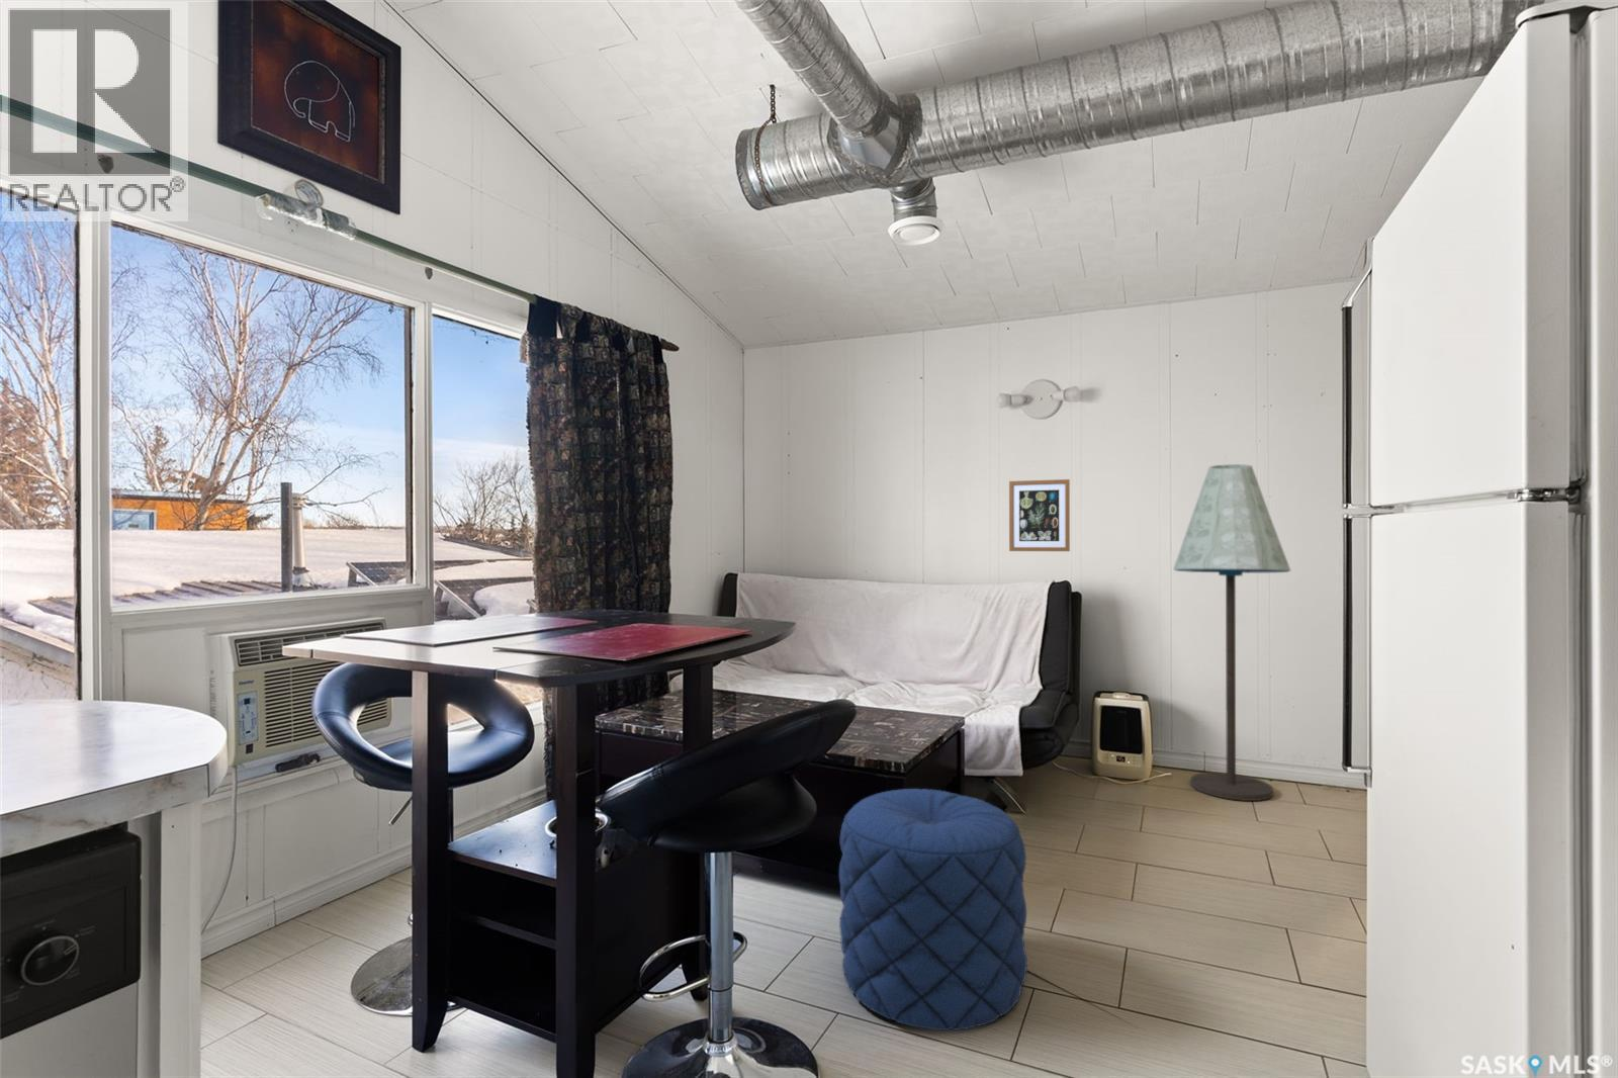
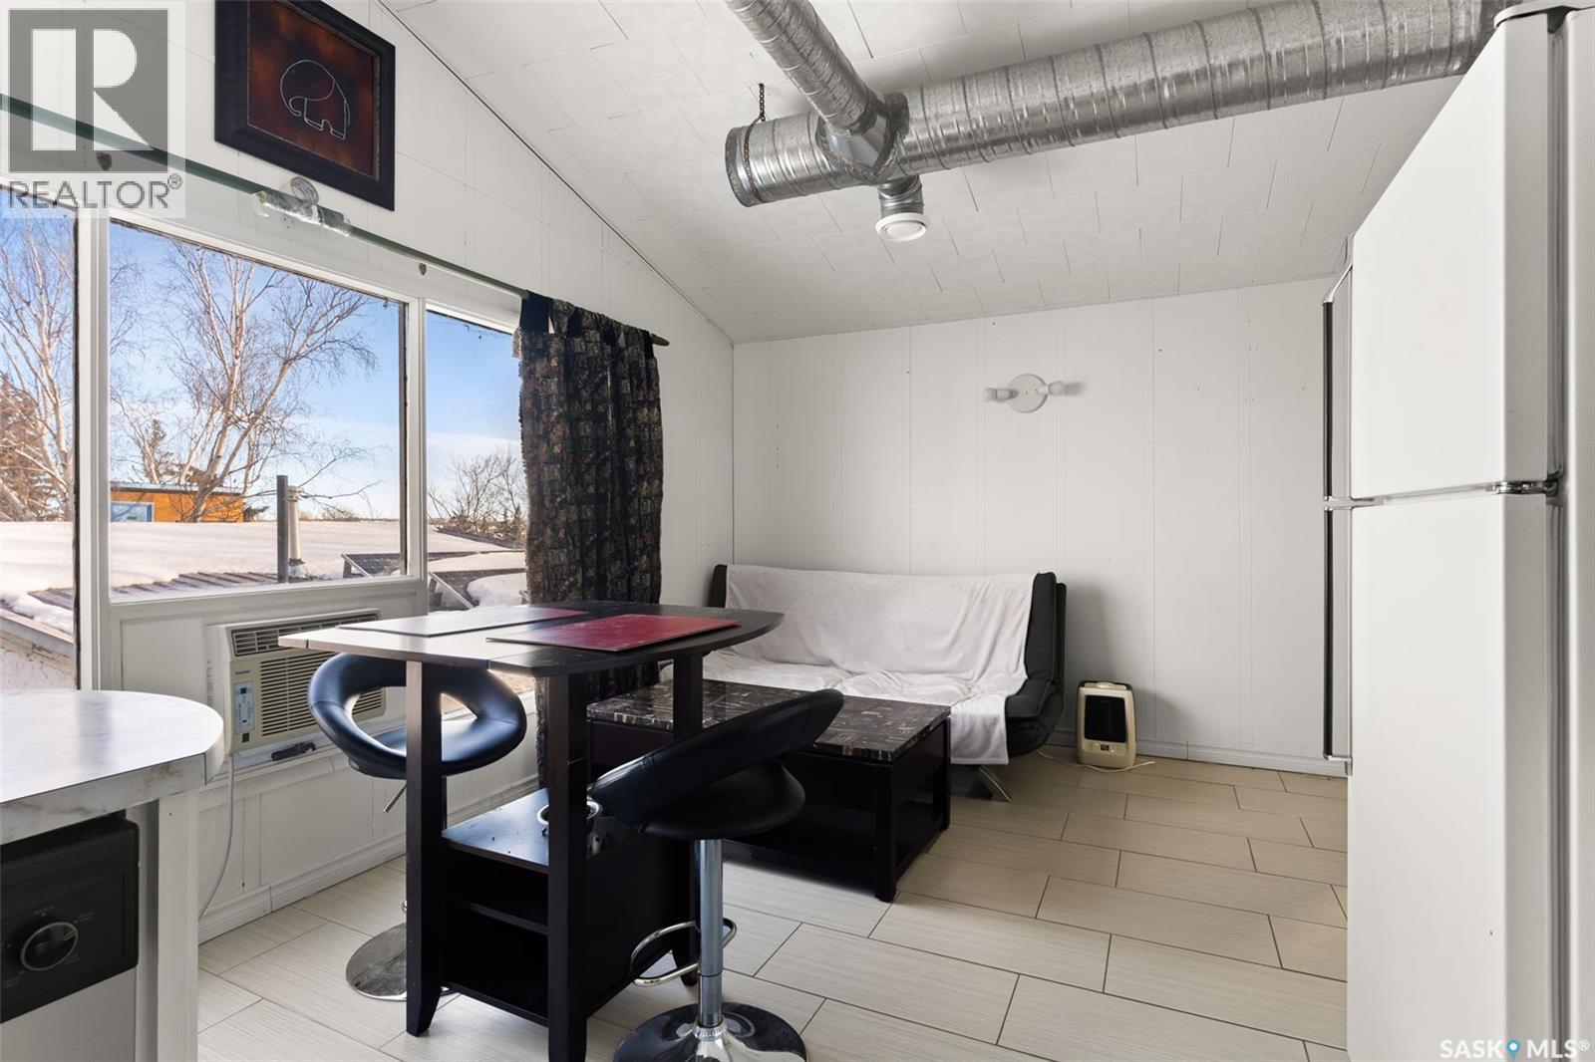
- floor lamp (1229, 624)
- pouf (930, 893)
- wall art (1038, 516)
